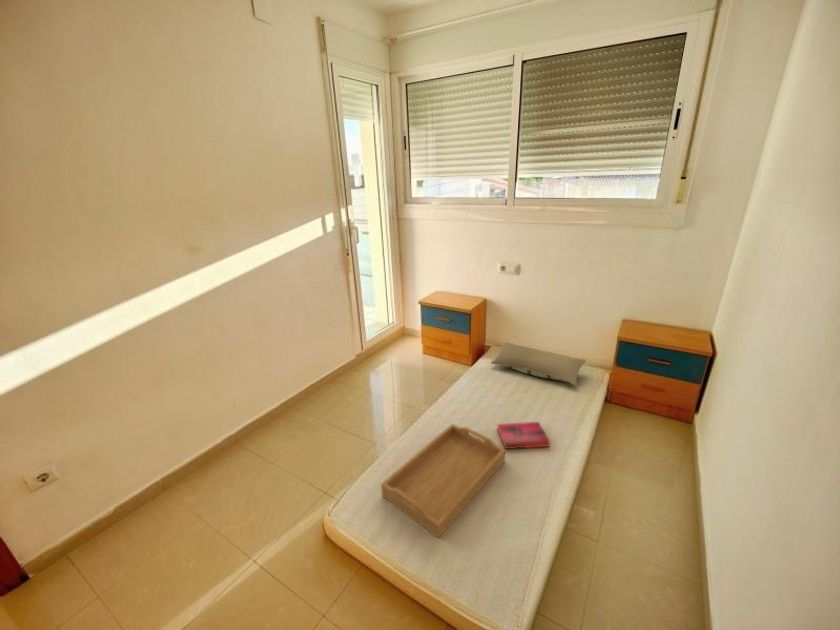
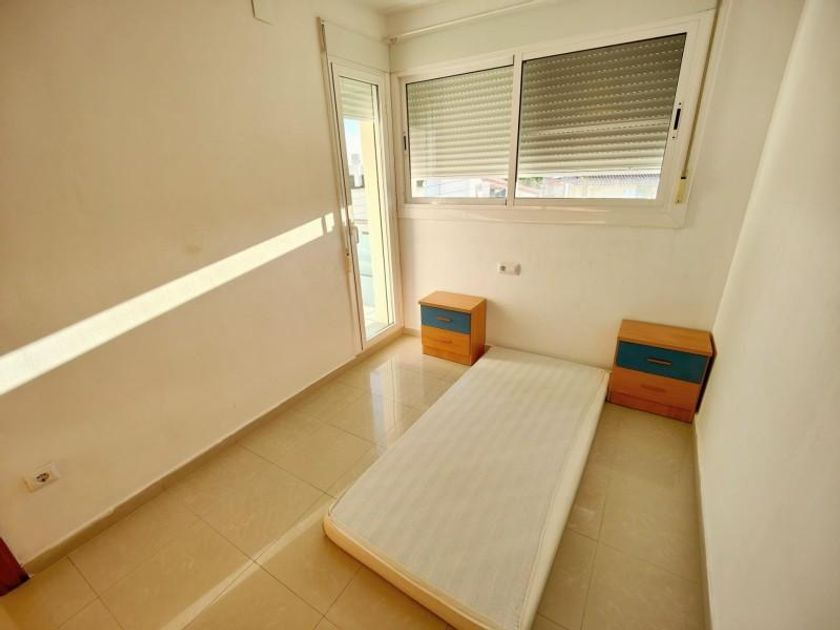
- serving tray (446, 470)
- pillow (537, 361)
- hardback book (522, 435)
